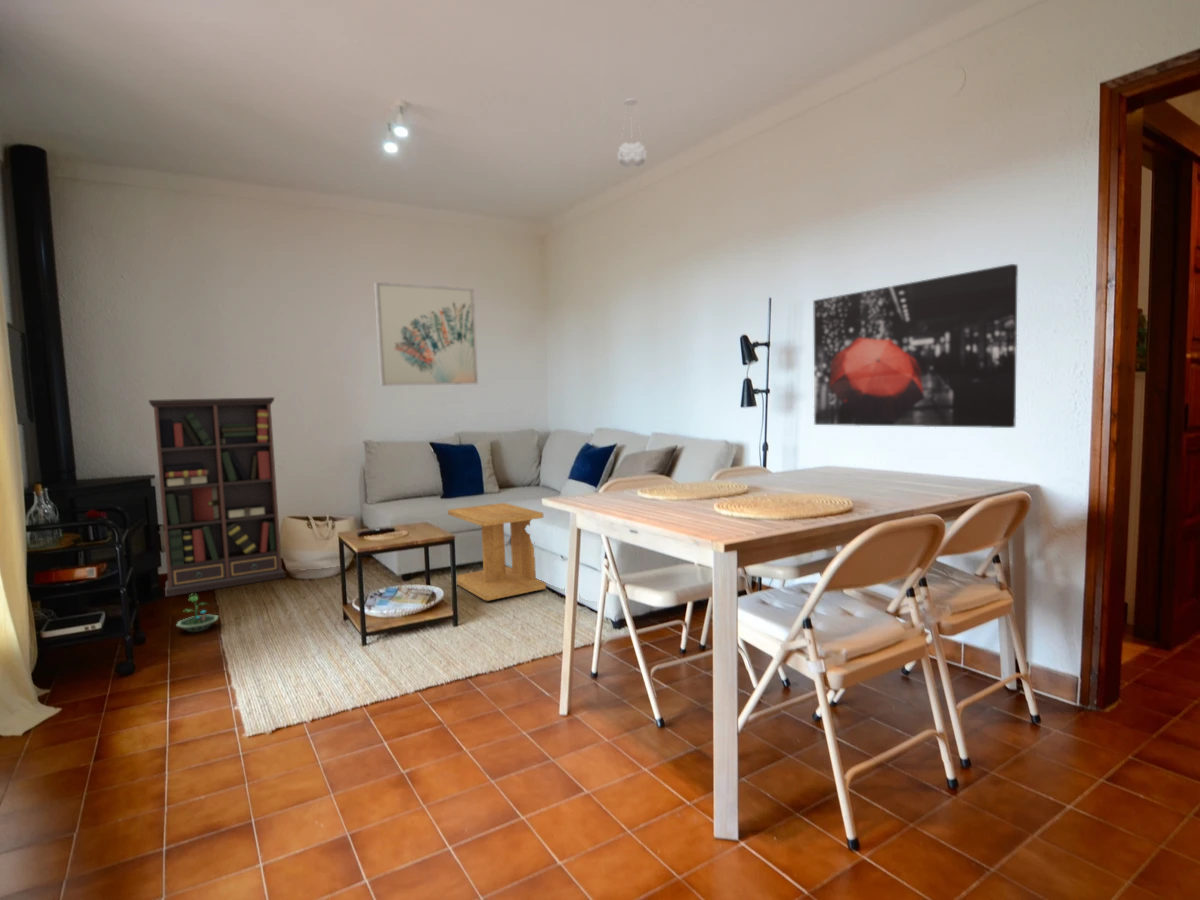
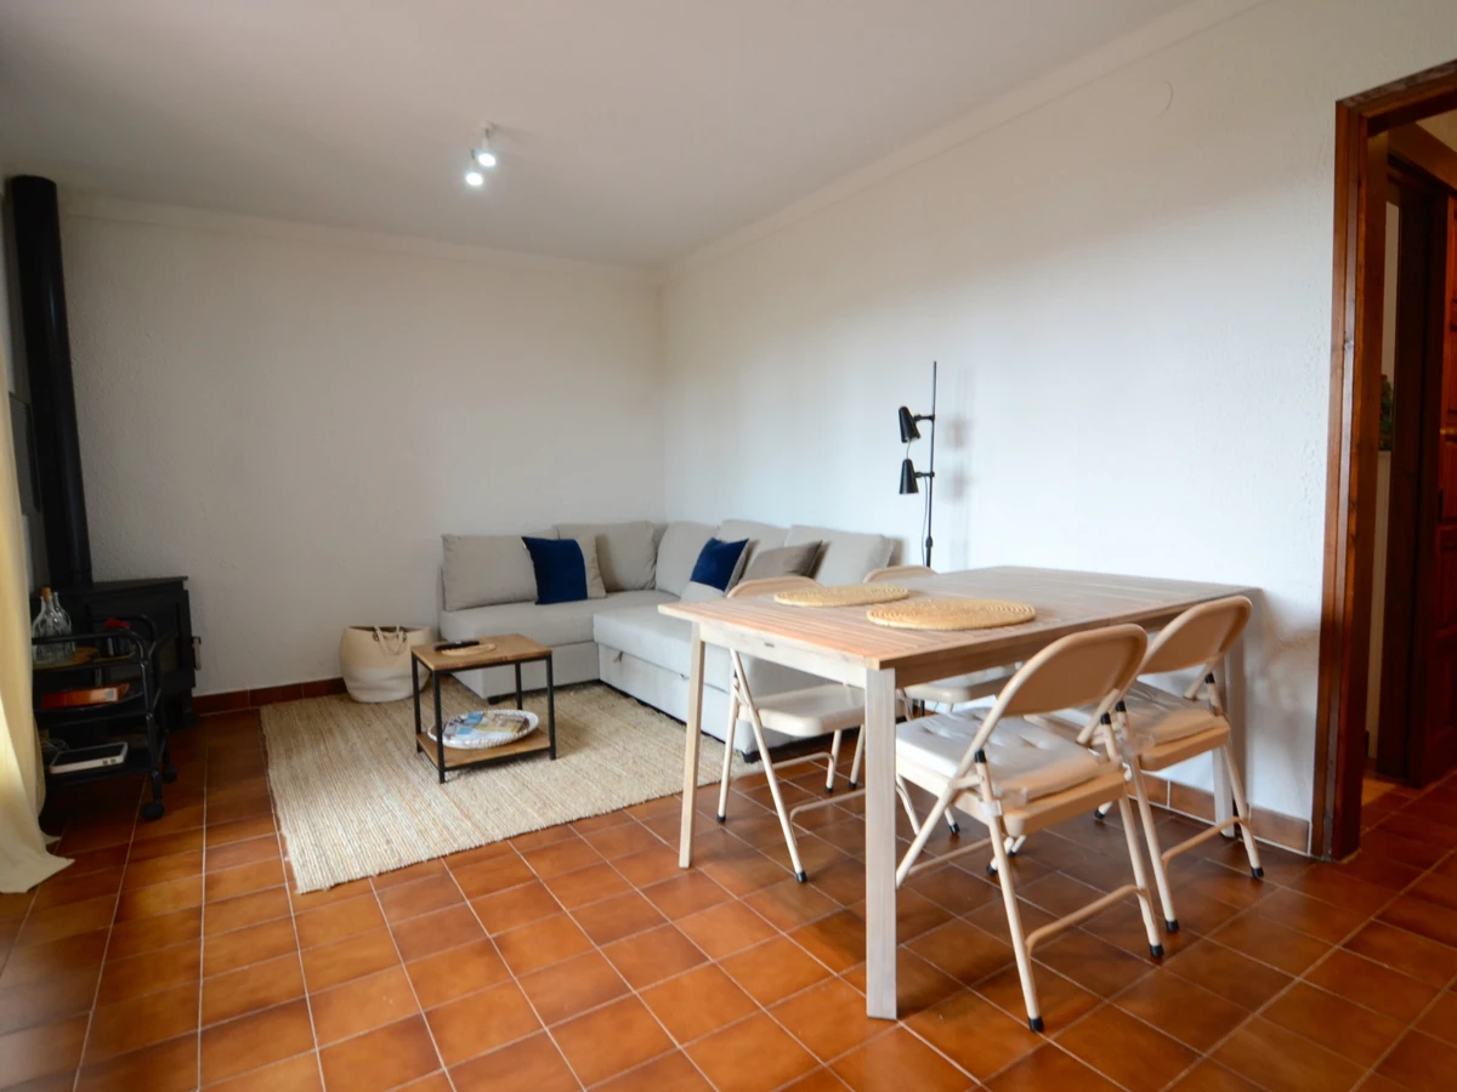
- bookcase (220, 492)
- wall art (901, 355)
- side table (495, 549)
- terrarium (196, 600)
- pendant light (631, 133)
- wall art (428, 335)
